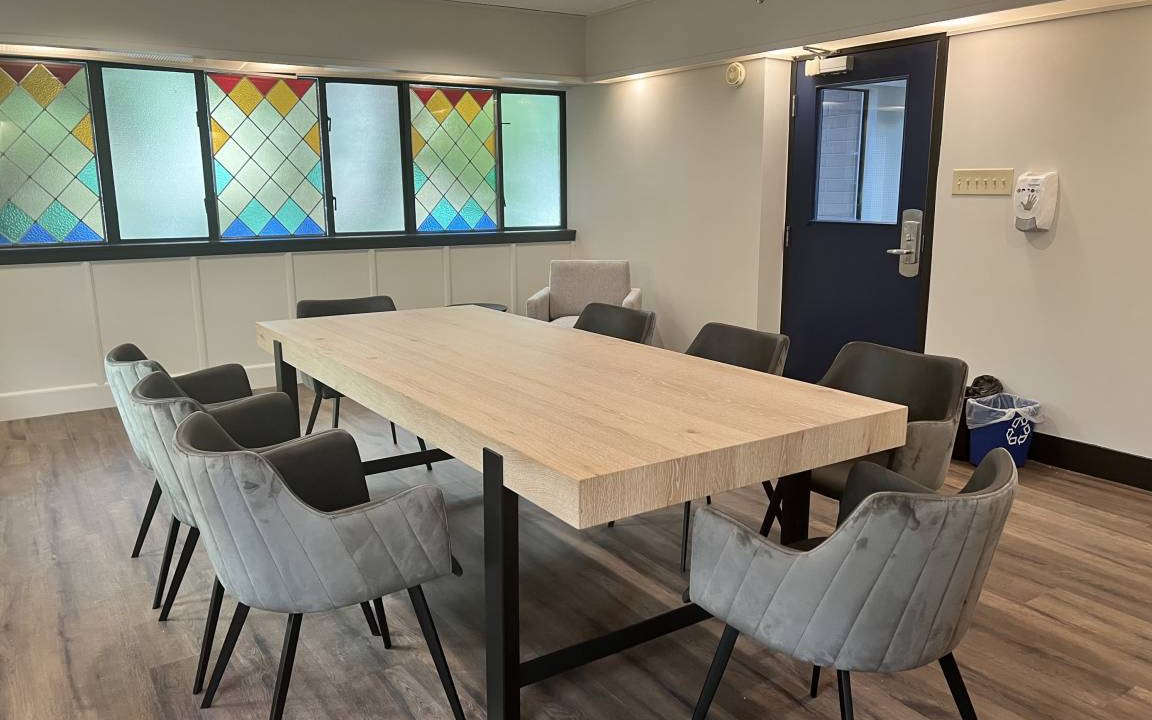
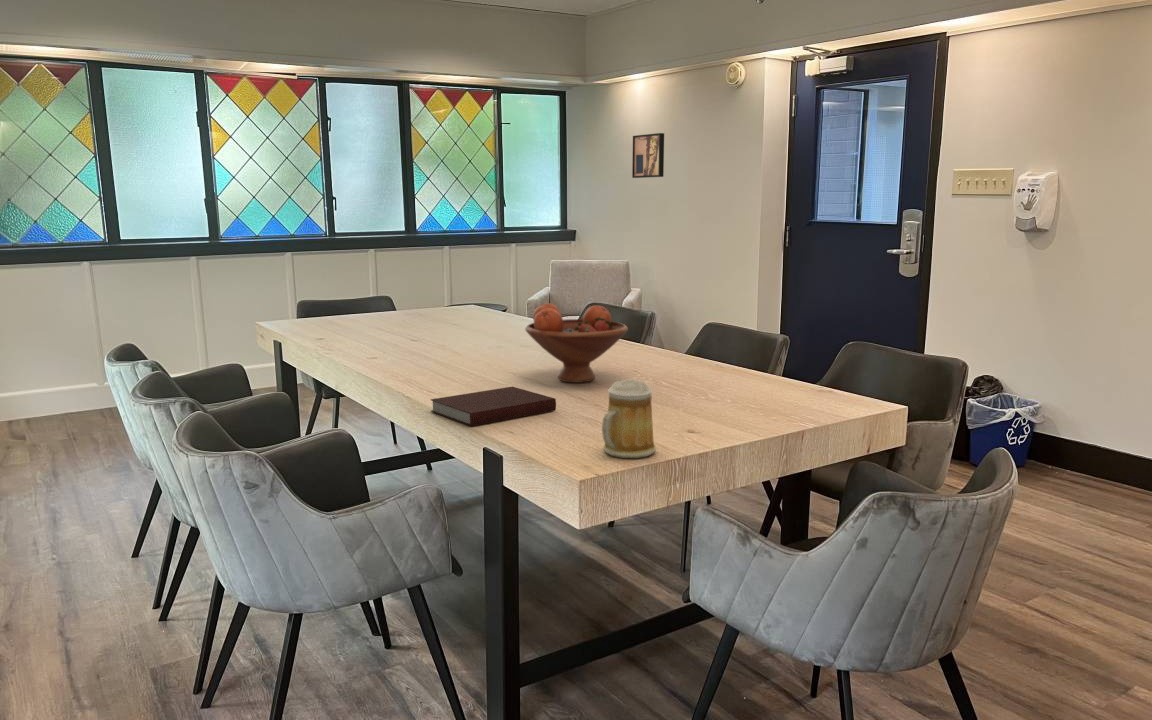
+ mug (626, 417)
+ fruit bowl (576, 342)
+ notebook (493, 405)
+ wall art (647, 156)
